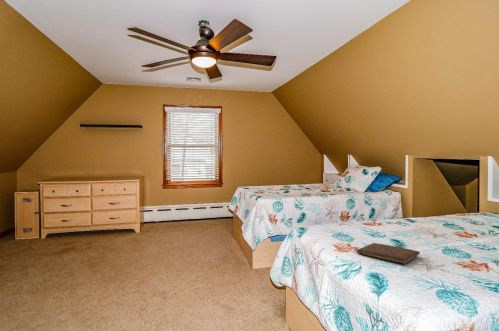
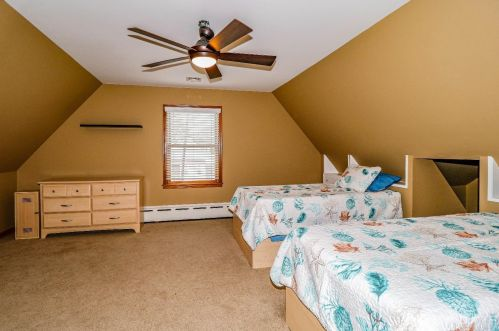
- book (387, 252)
